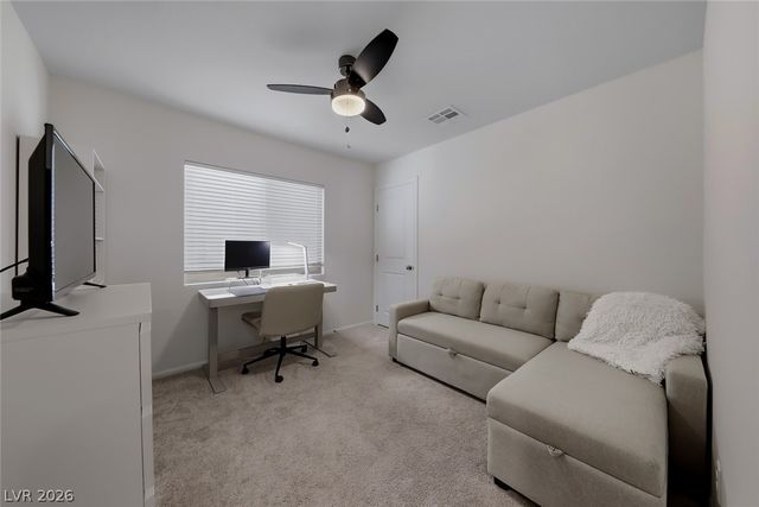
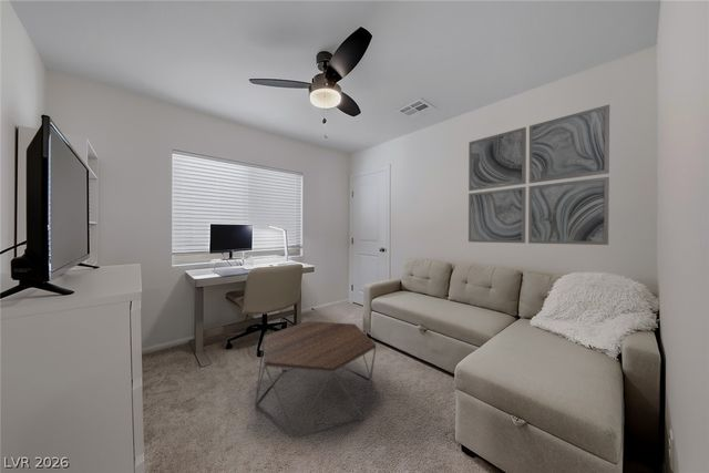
+ coffee table (317, 366)
+ wall art (528, 186)
